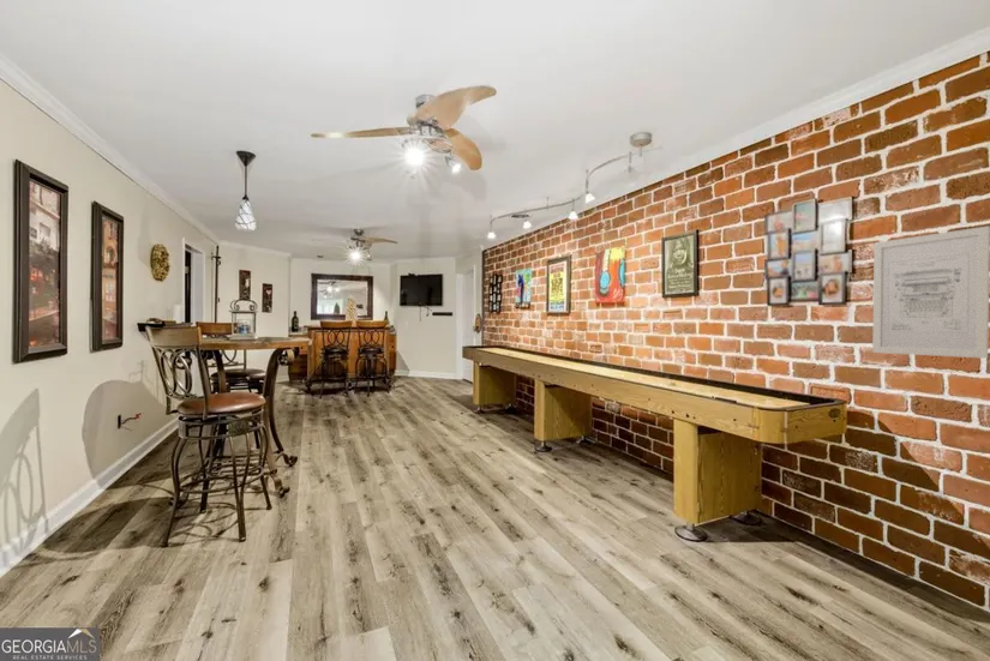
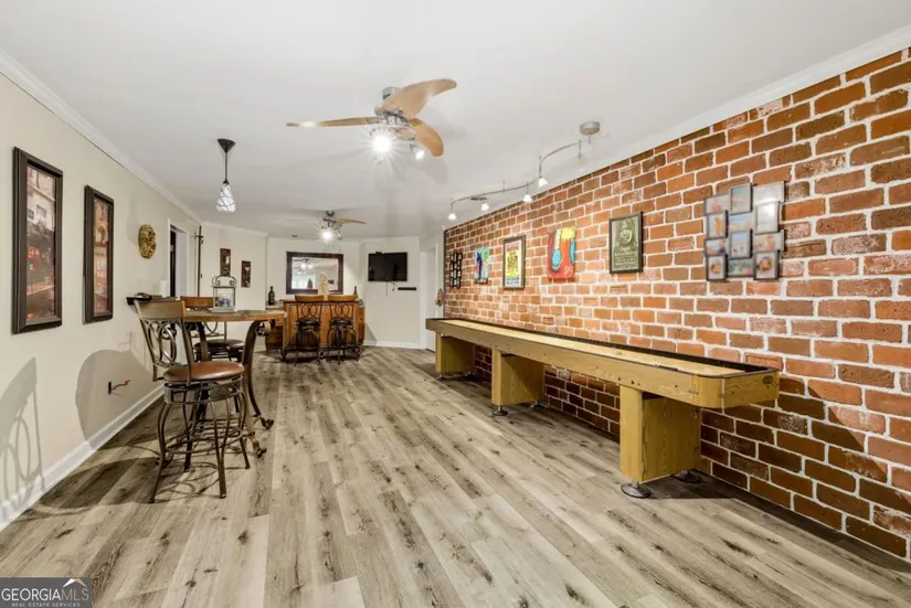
- wall art (925, 295)
